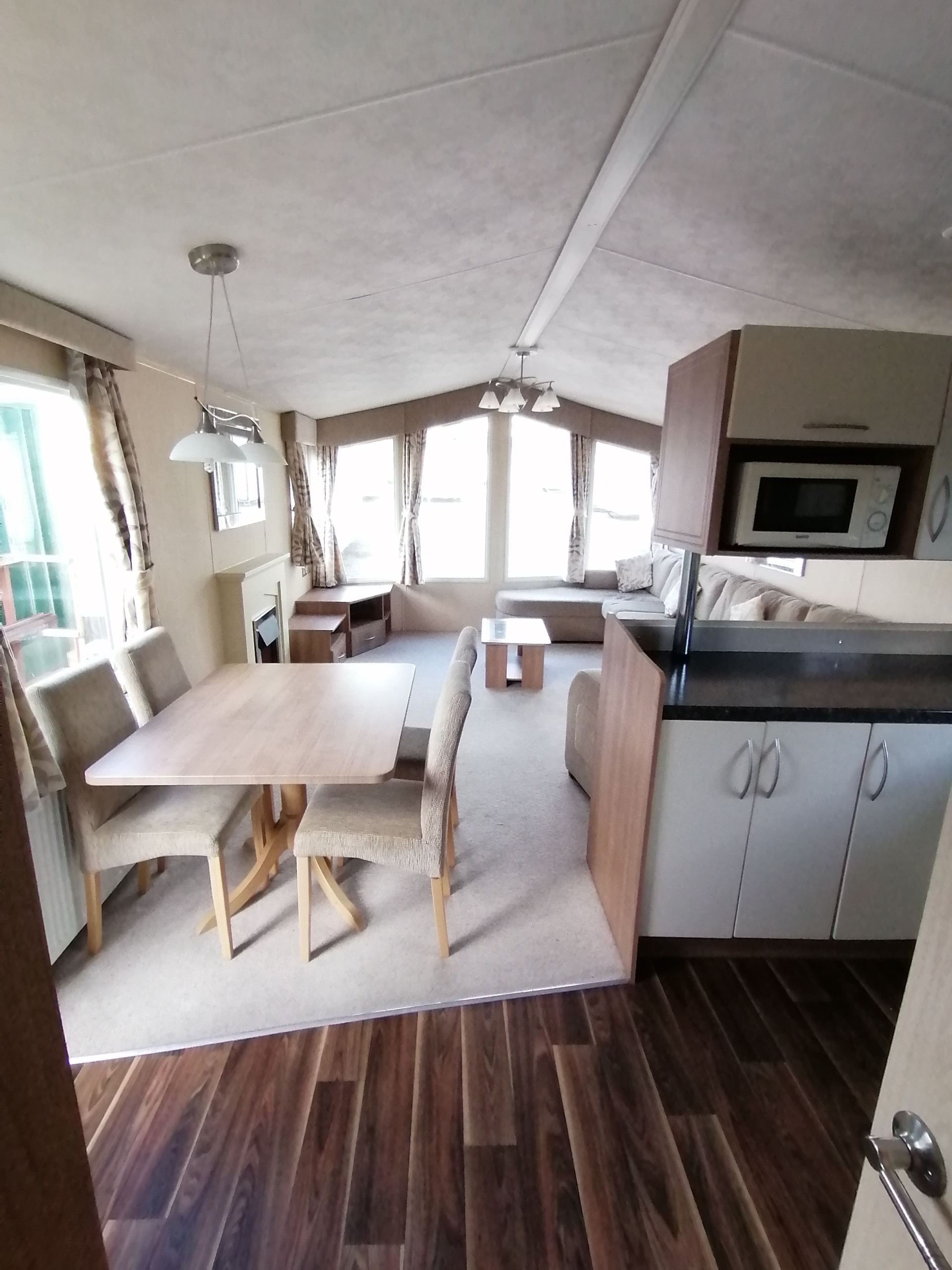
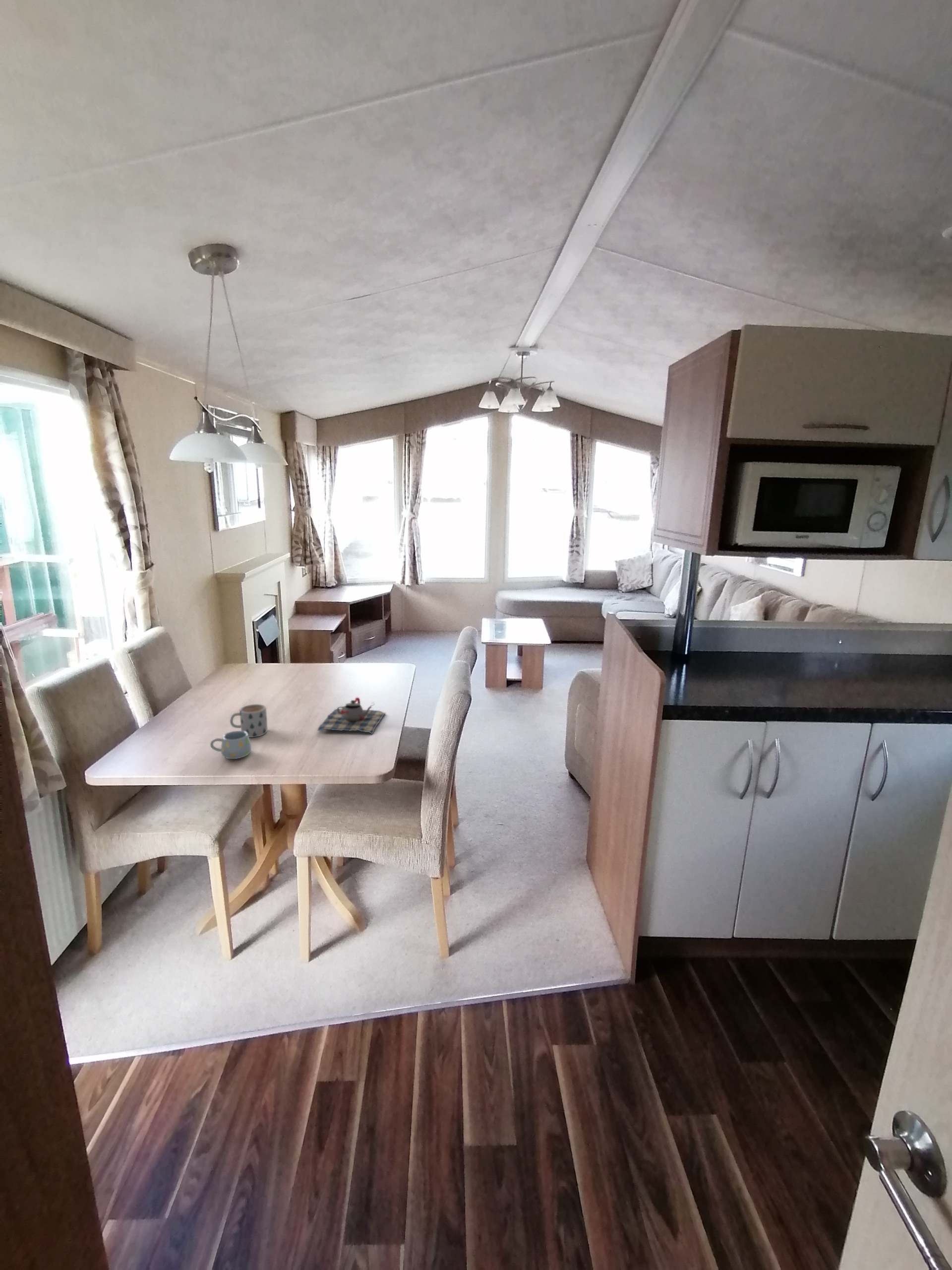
+ mug (248, 721)
+ mug (231, 746)
+ teapot (353, 711)
